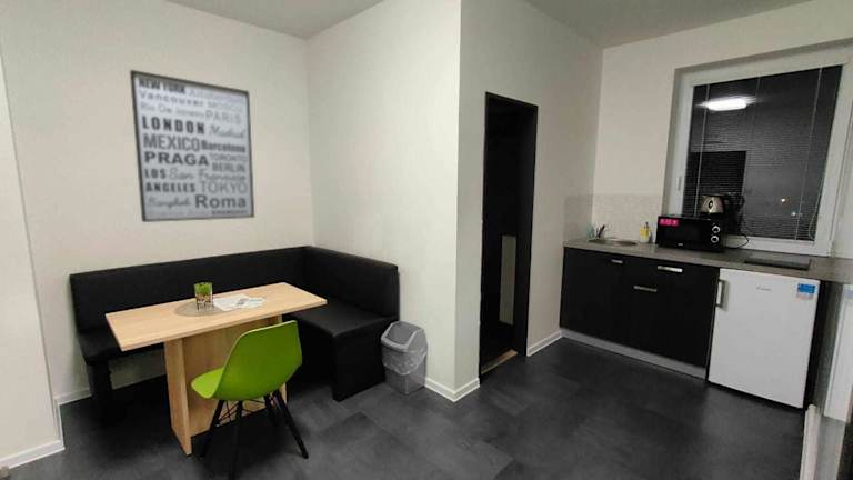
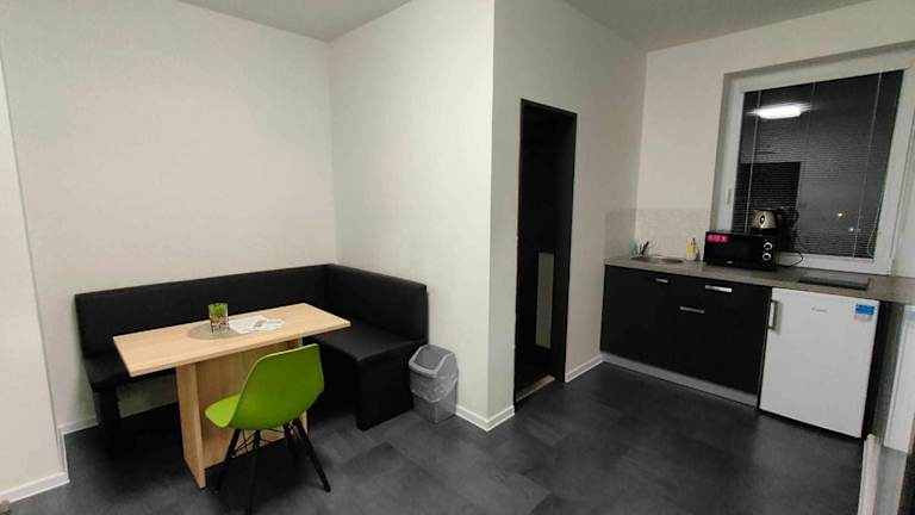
- wall art (199, 151)
